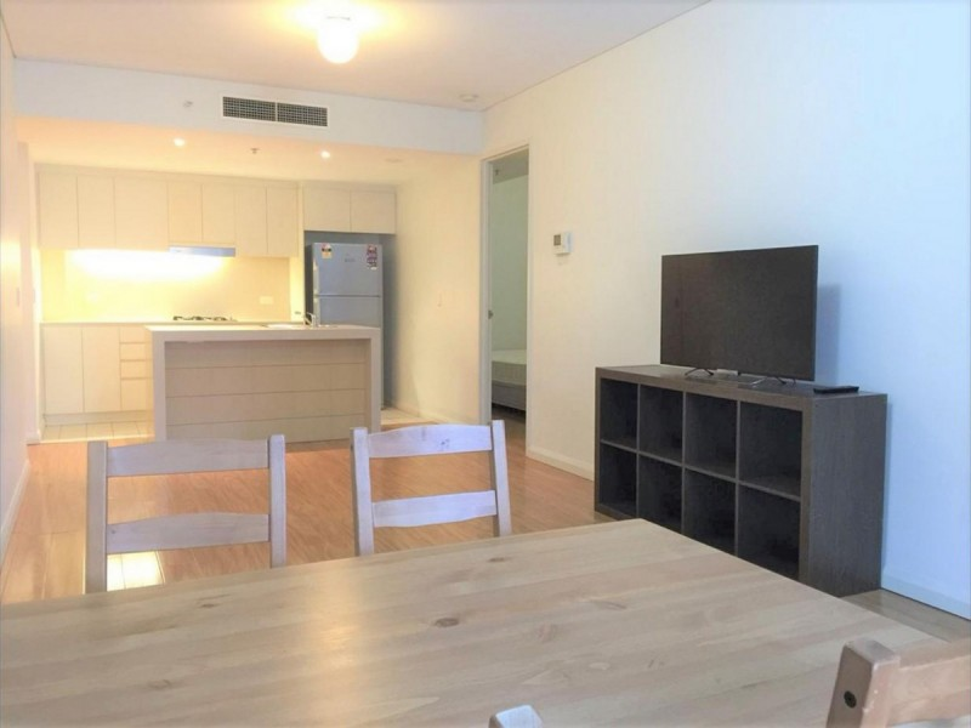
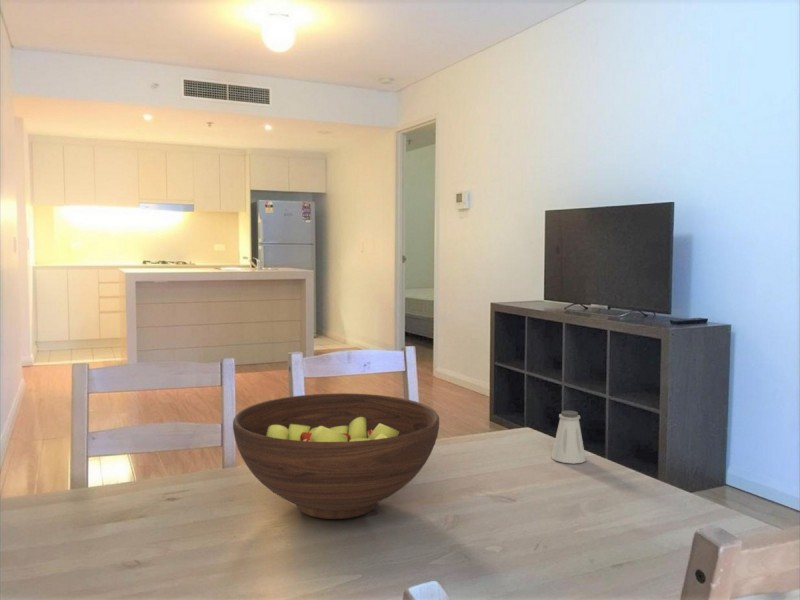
+ saltshaker (569, 435)
+ fruit bowl (337, 460)
